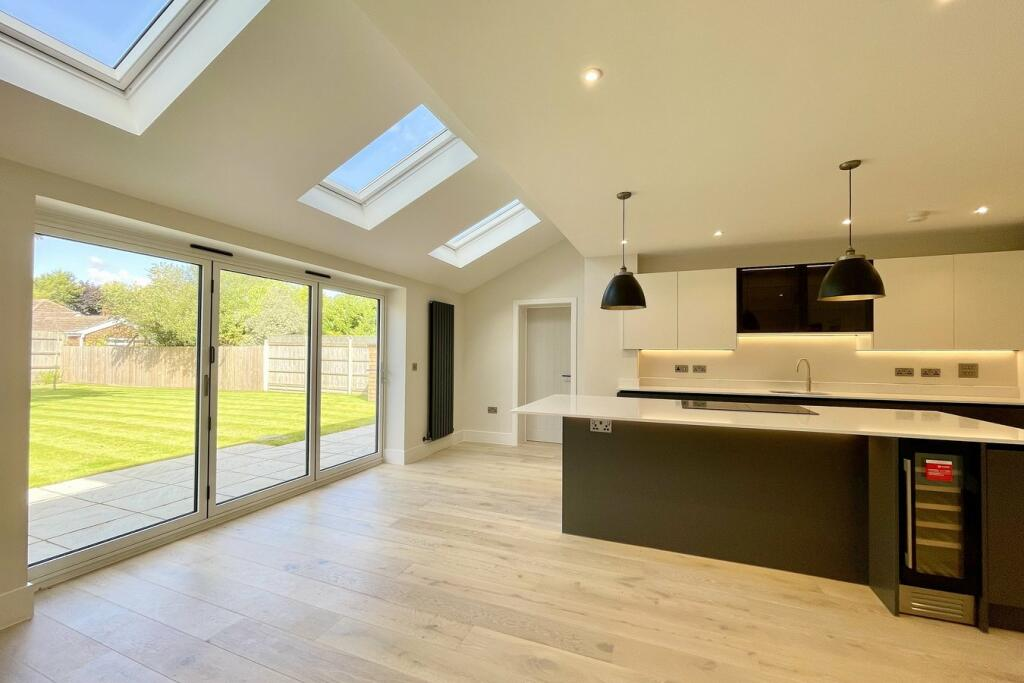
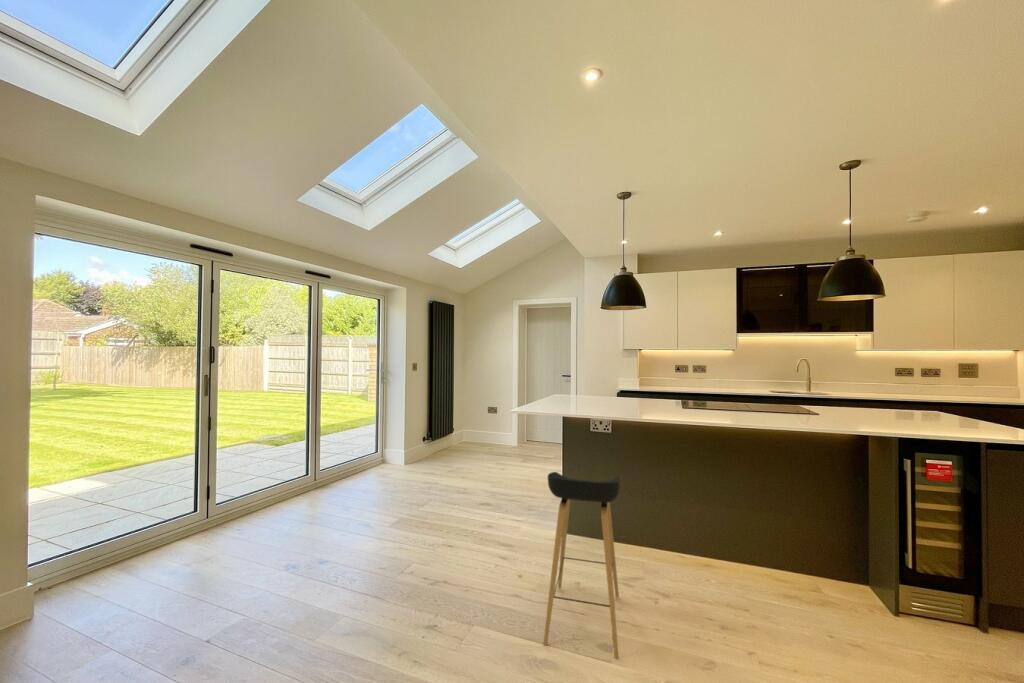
+ stool (581, 559)
